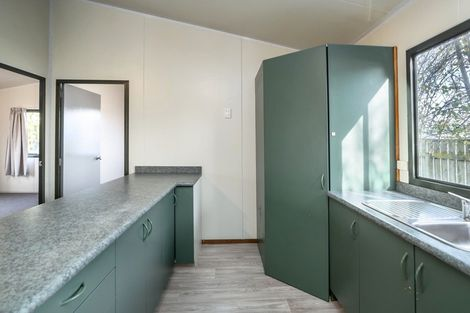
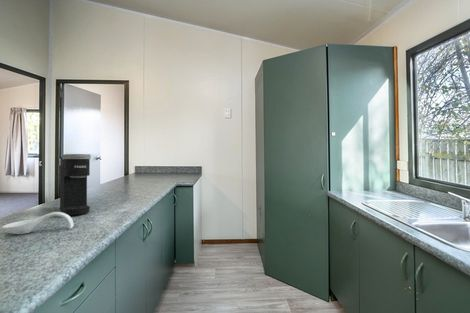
+ coffee maker (74, 182)
+ spoon rest (39, 222)
